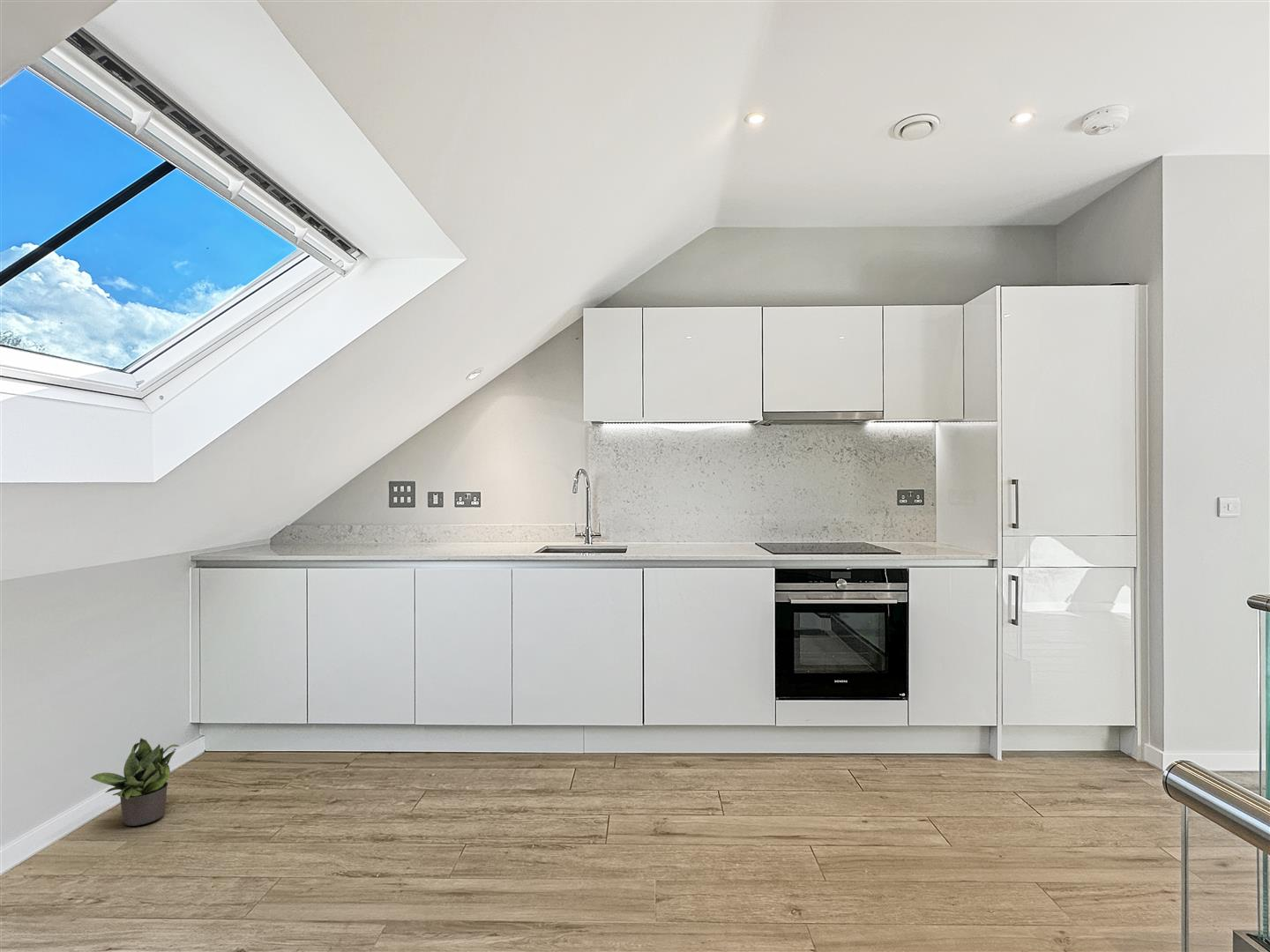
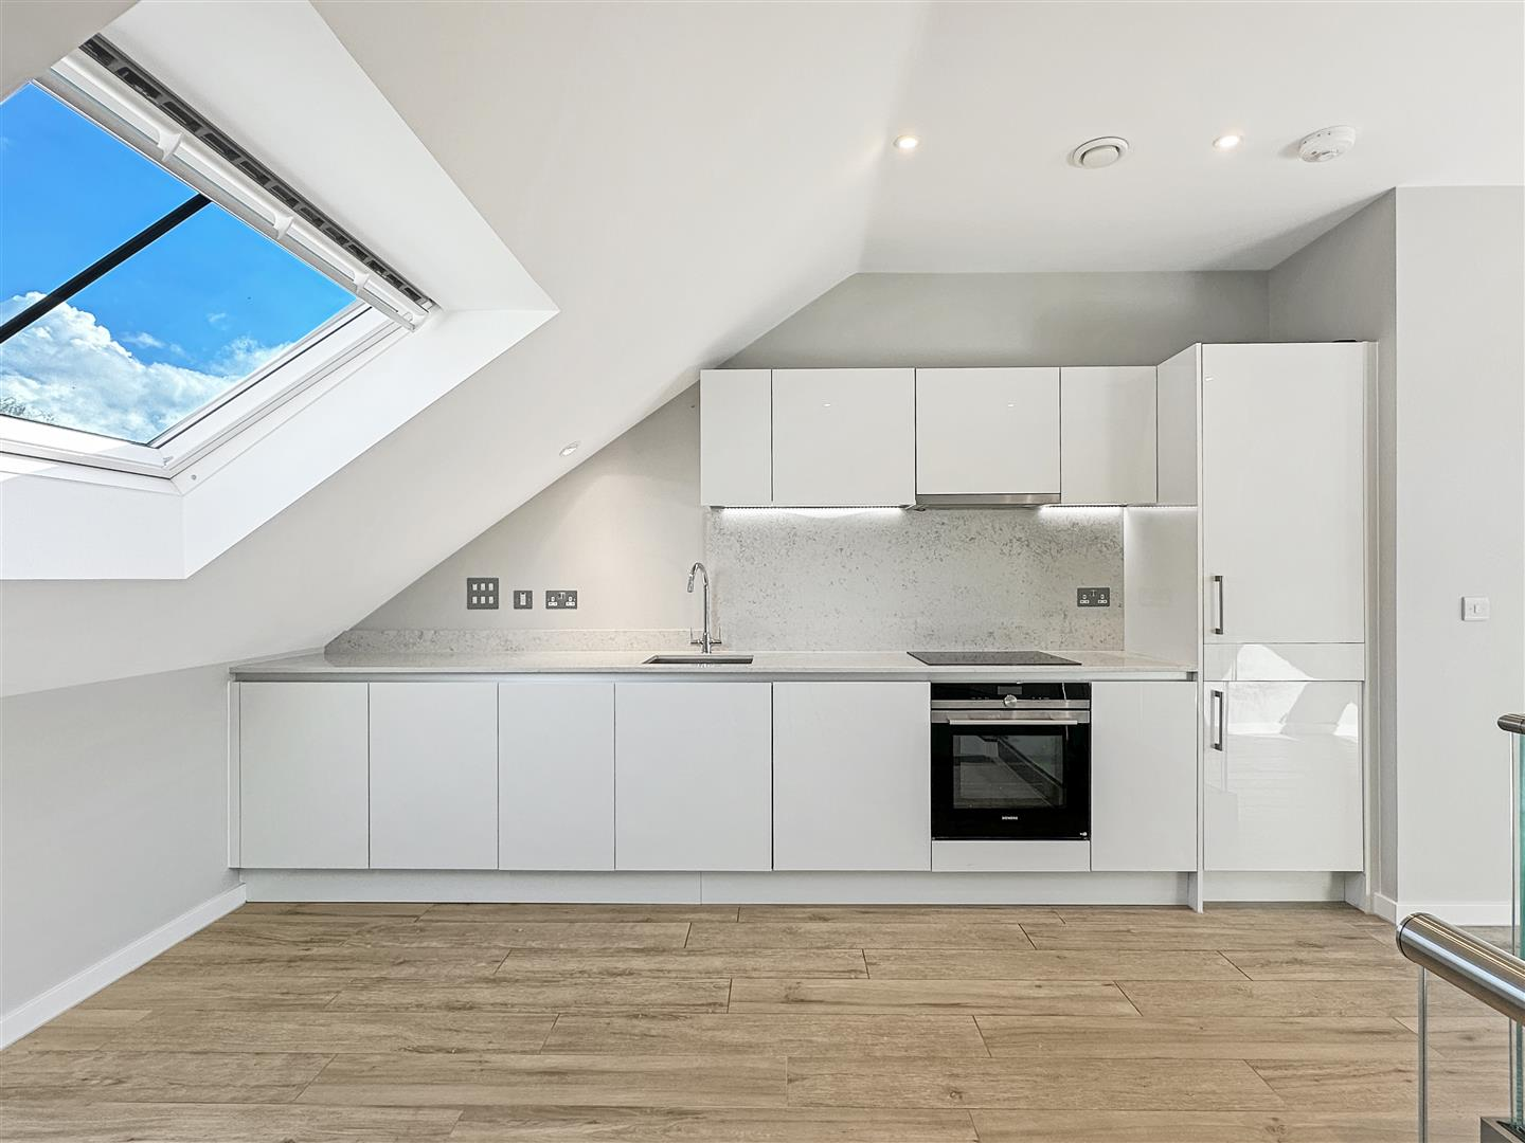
- potted plant (134, 782)
